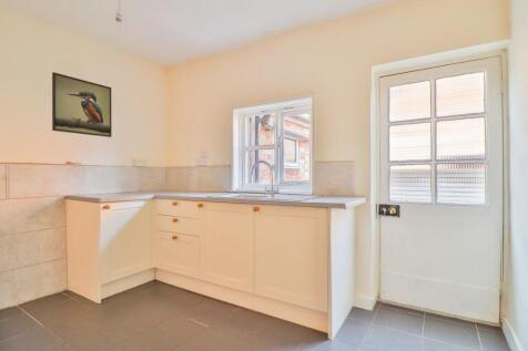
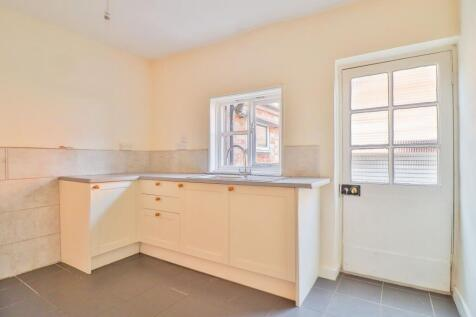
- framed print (83, 106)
